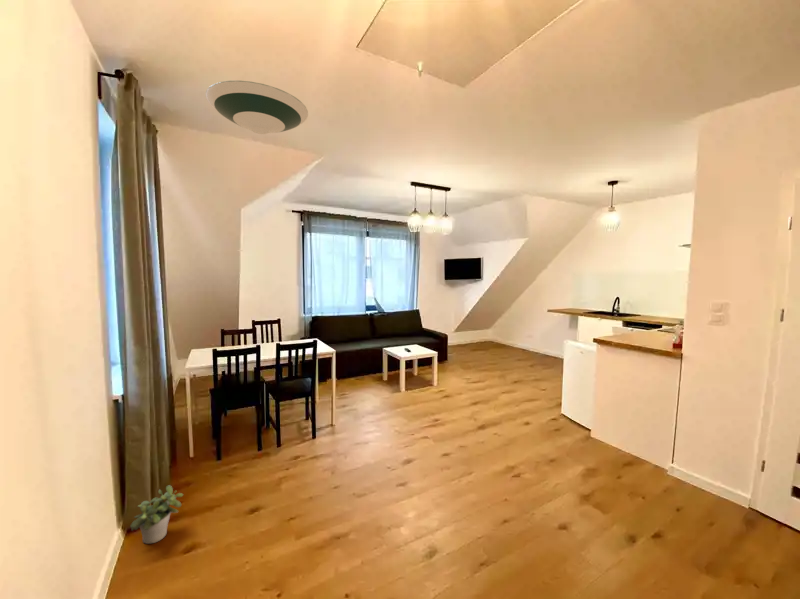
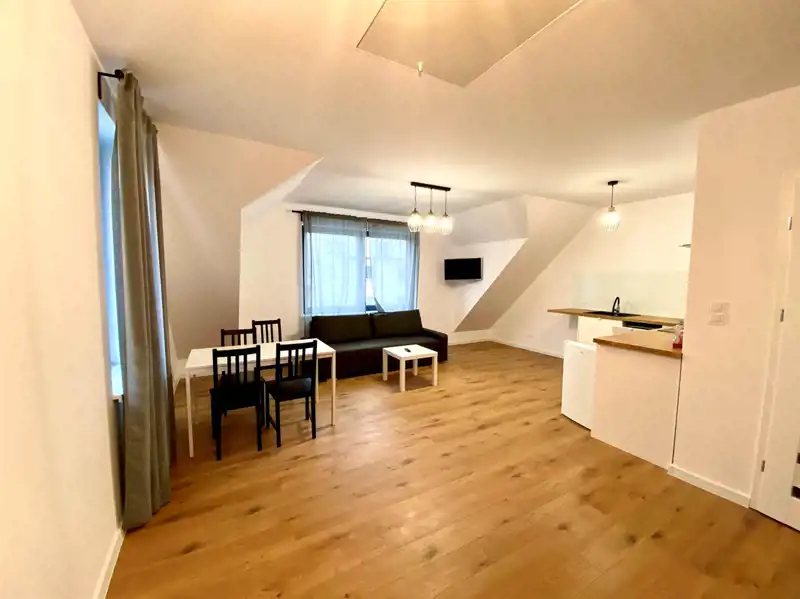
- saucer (259, 119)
- potted plant (158, 516)
